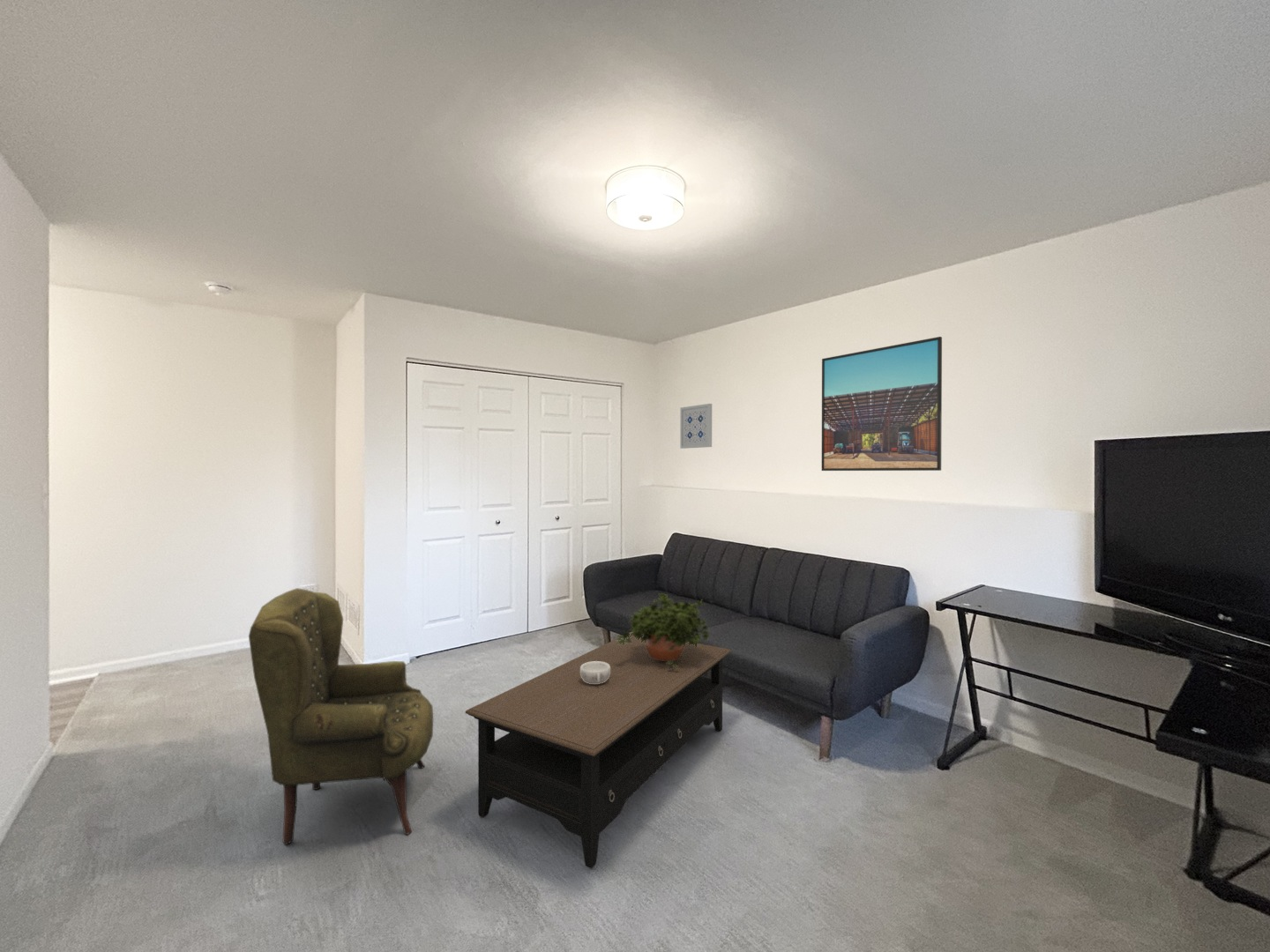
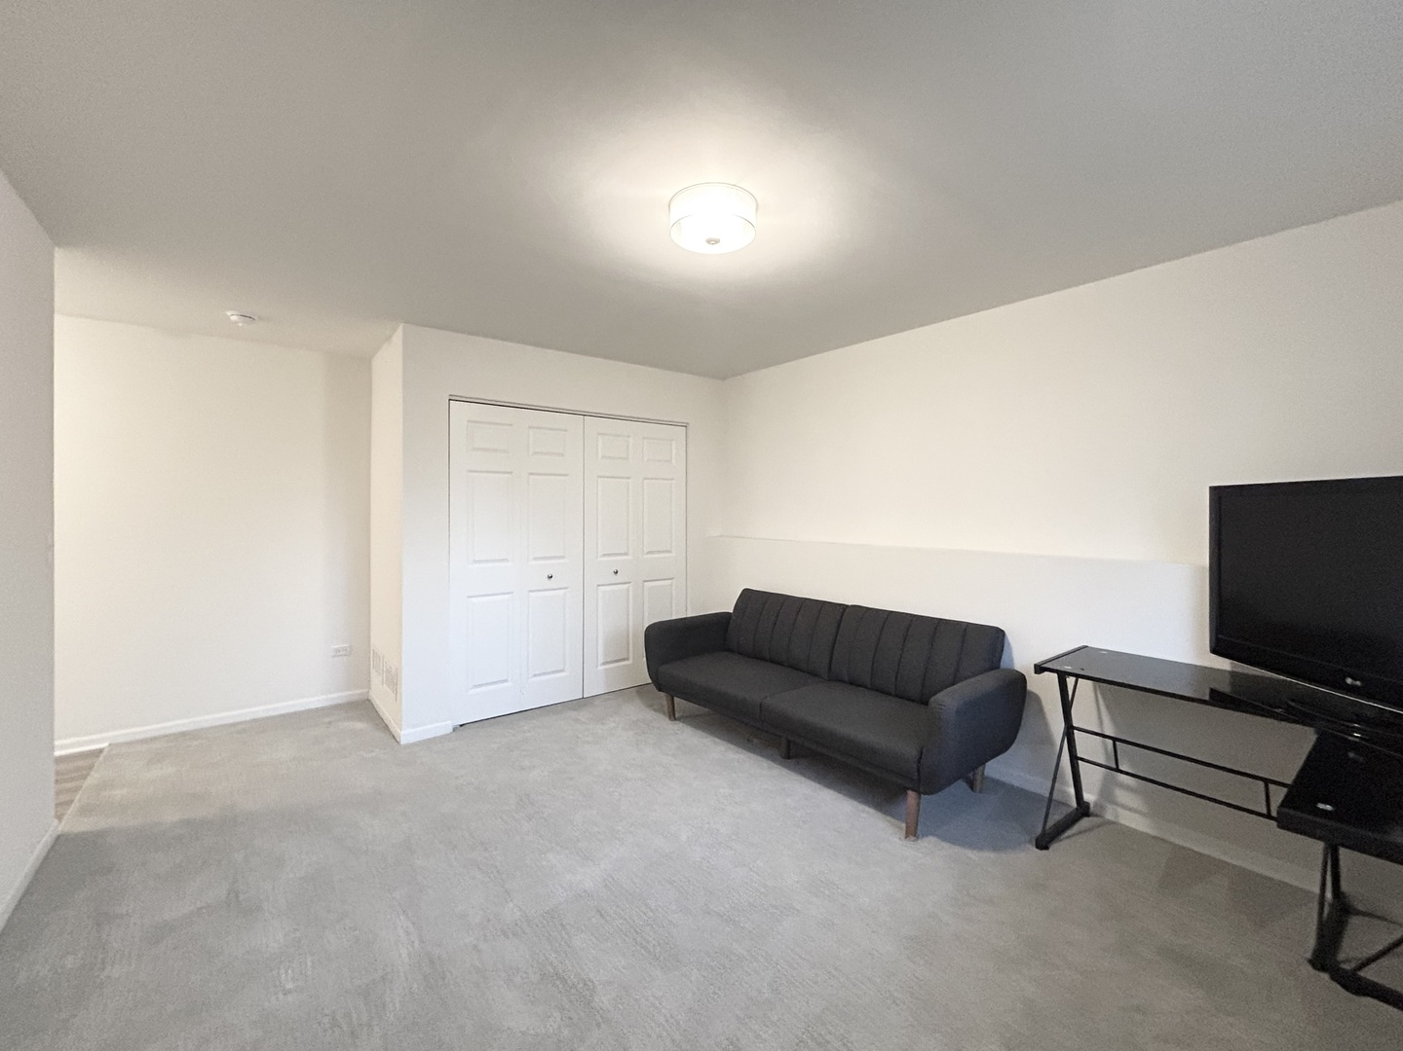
- decorative bowl (595, 673)
- armchair (356, 697)
- coffee table (617, 720)
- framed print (876, 409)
- potted plant (665, 627)
- wall art (695, 427)
